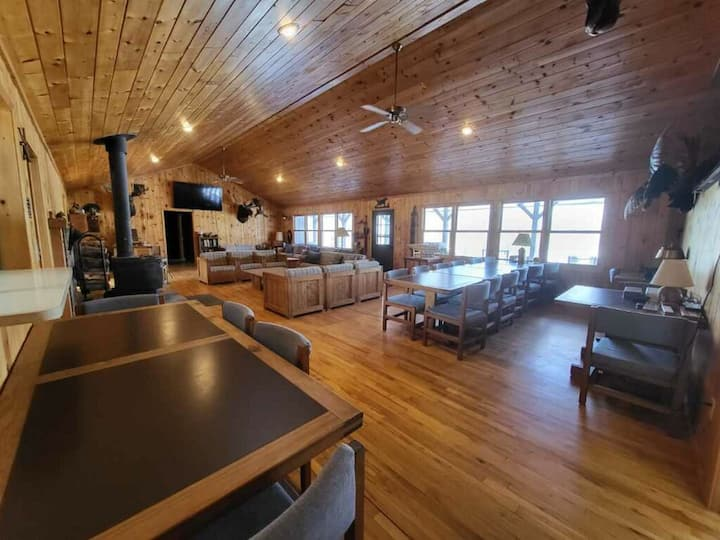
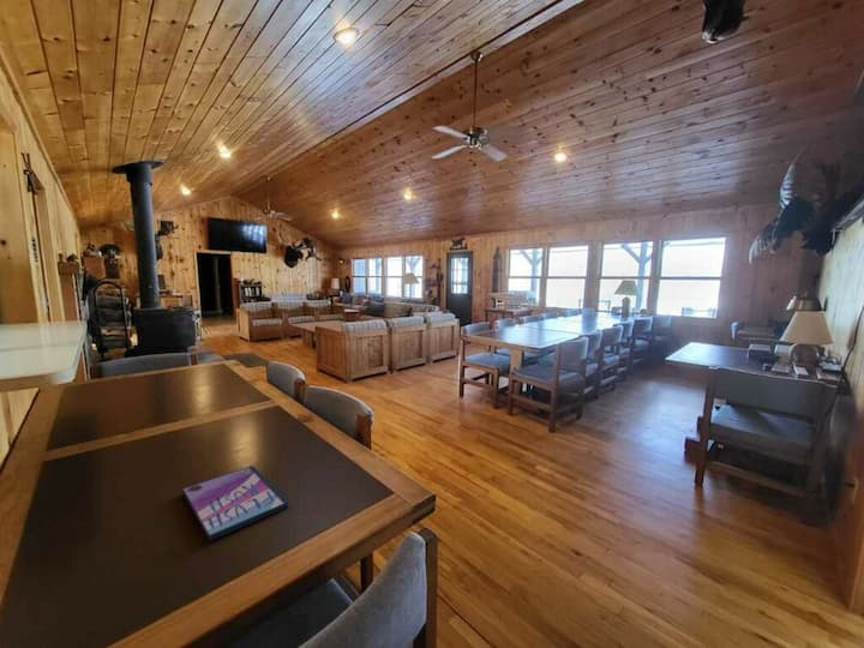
+ video game case (234, 497)
